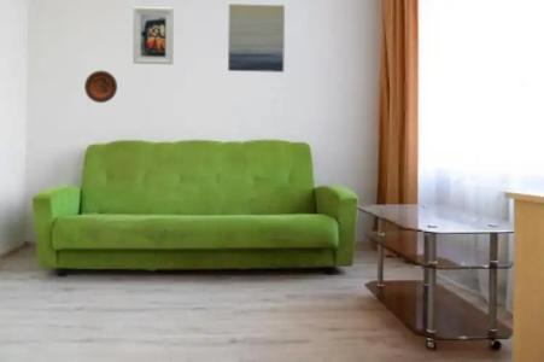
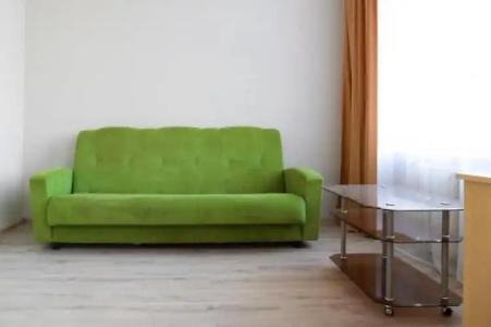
- wall art (256, 37)
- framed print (153, 35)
- decorative plate (100, 86)
